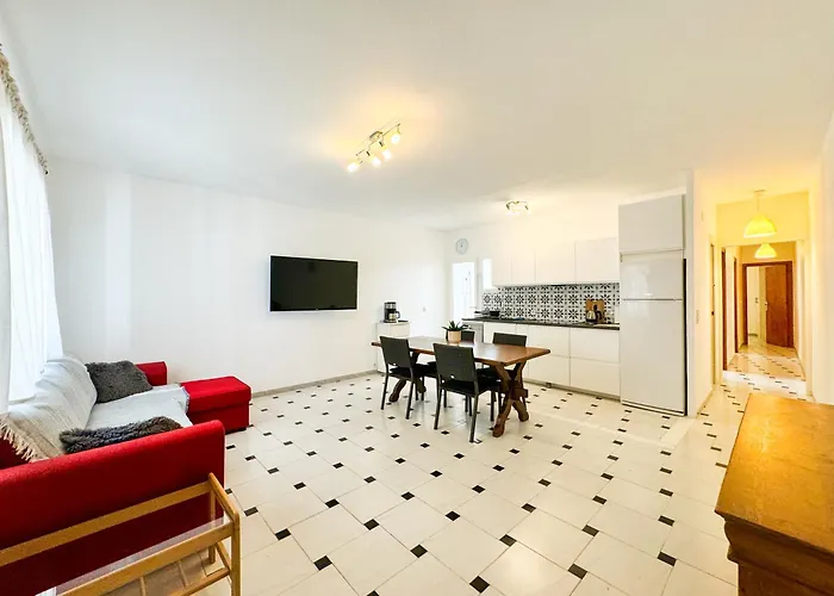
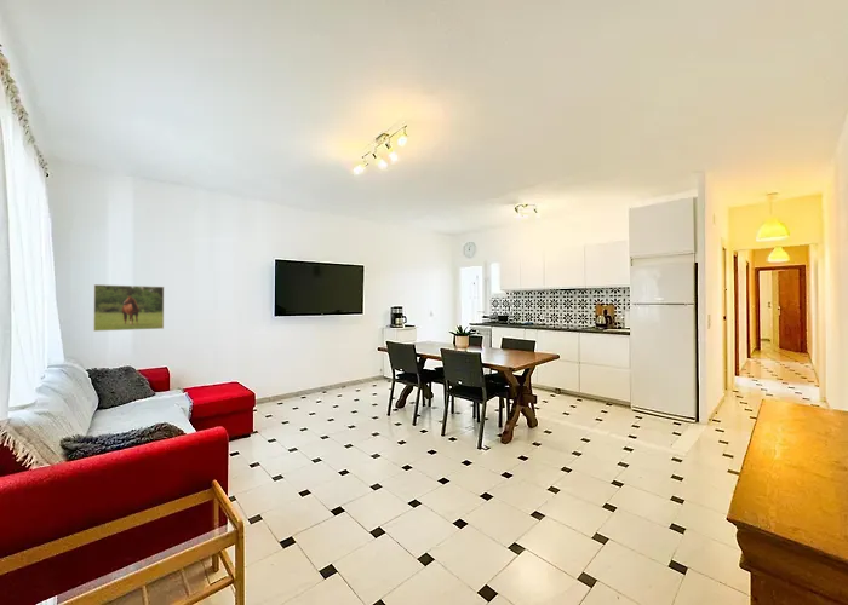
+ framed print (130, 307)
